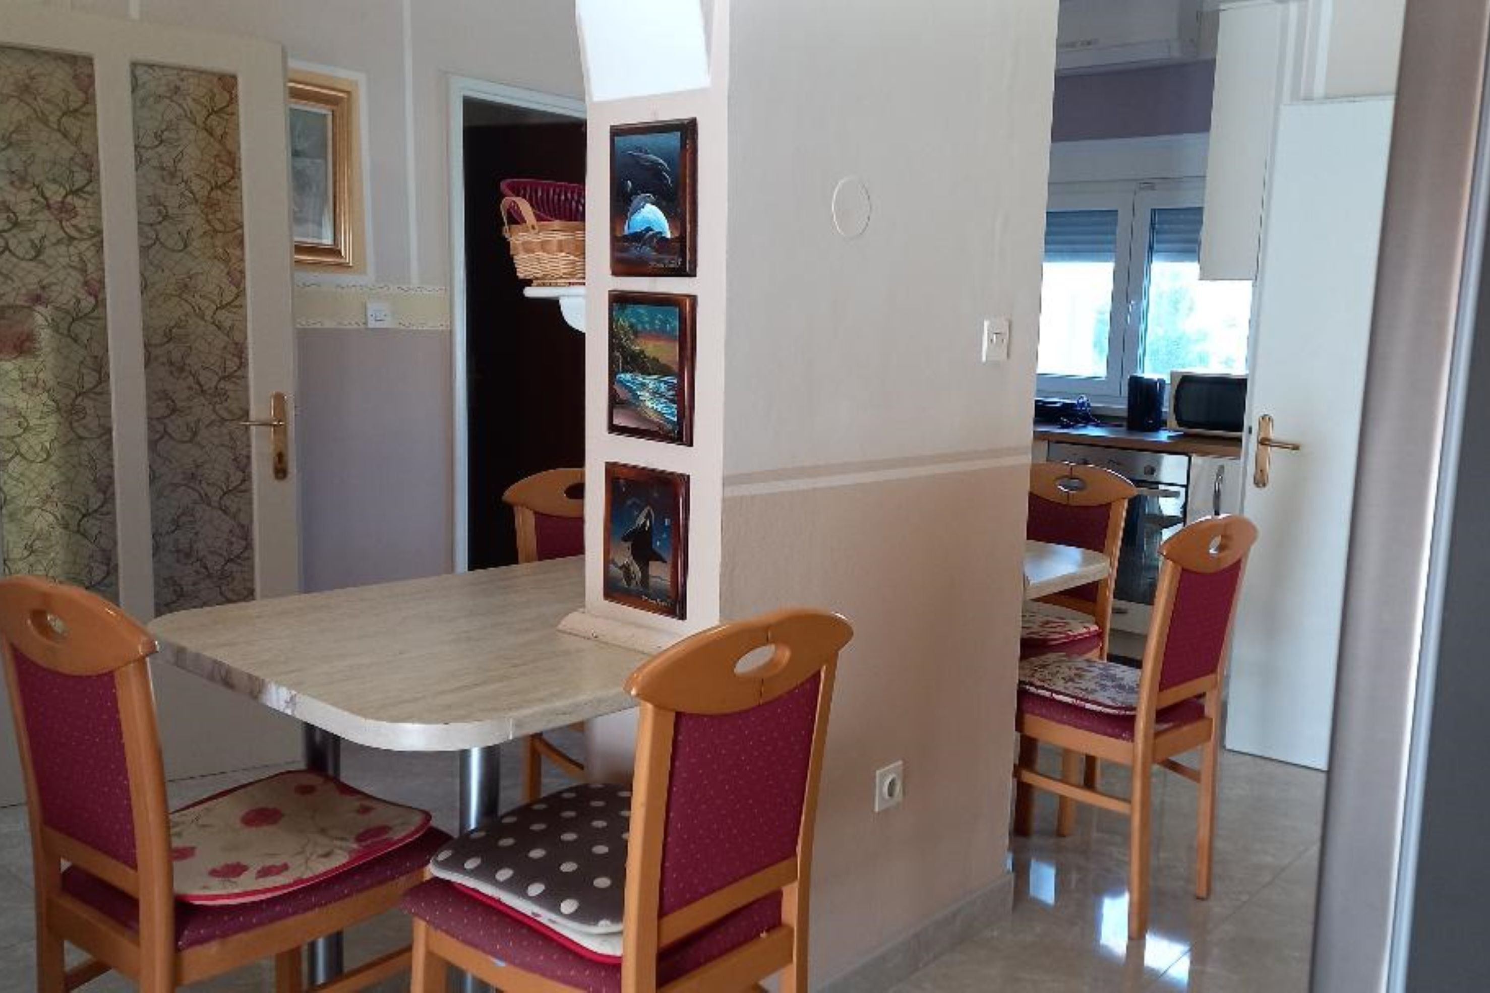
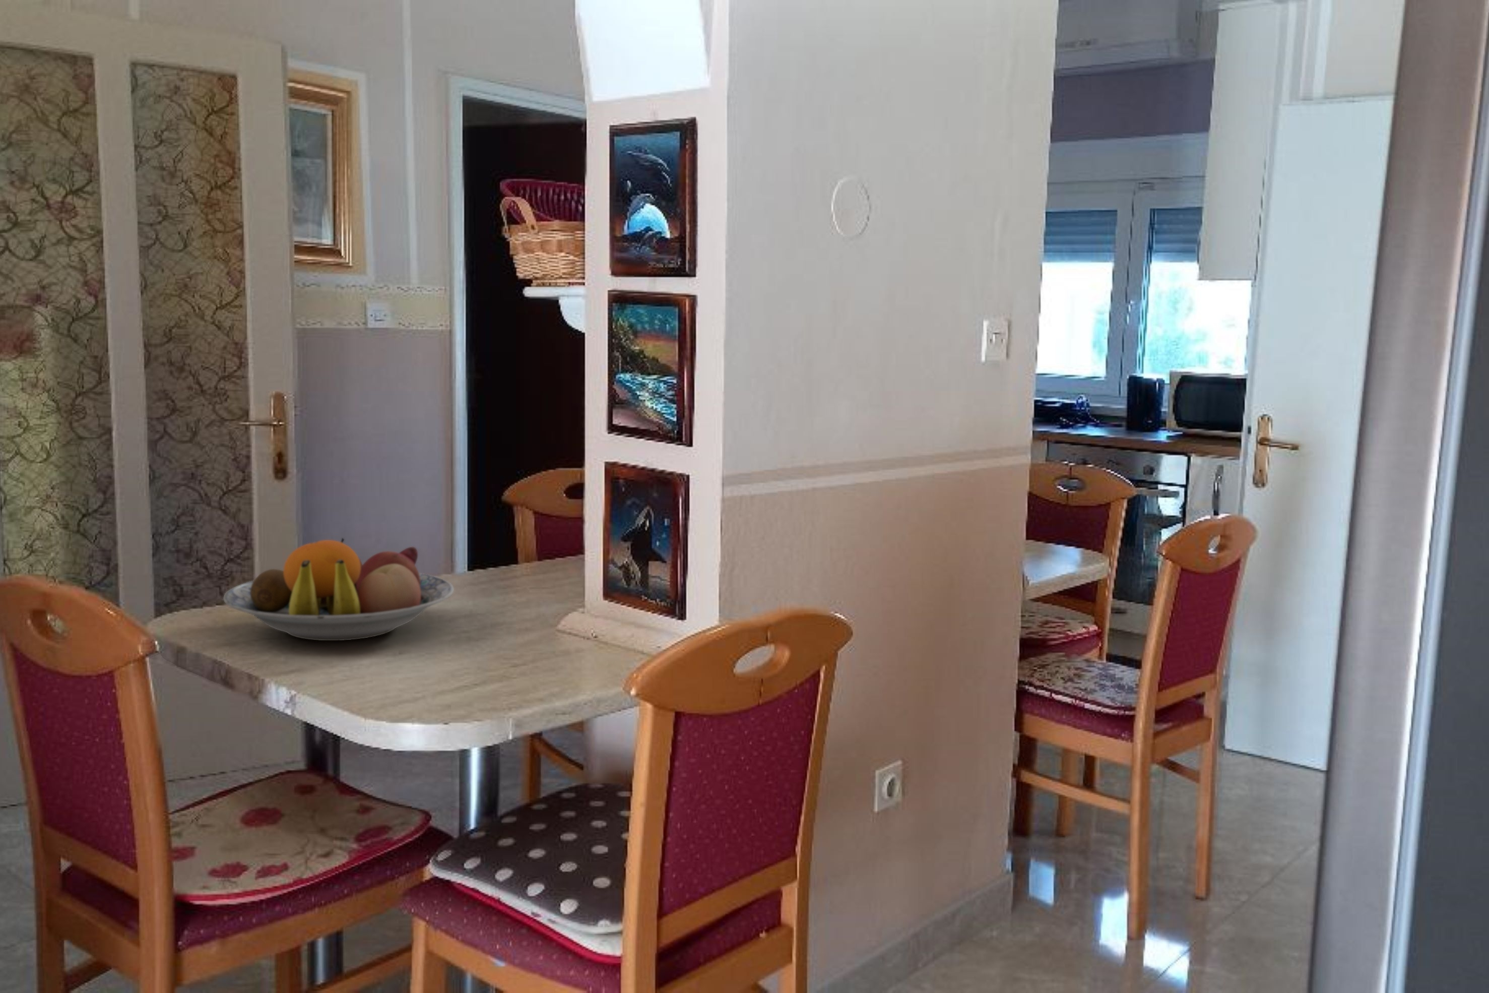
+ fruit bowl (341, 582)
